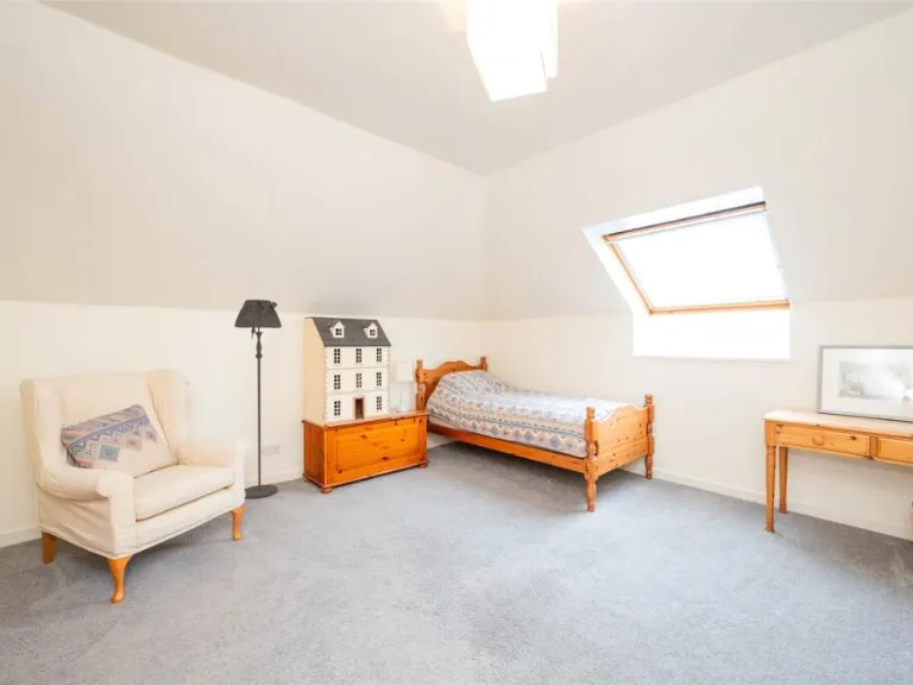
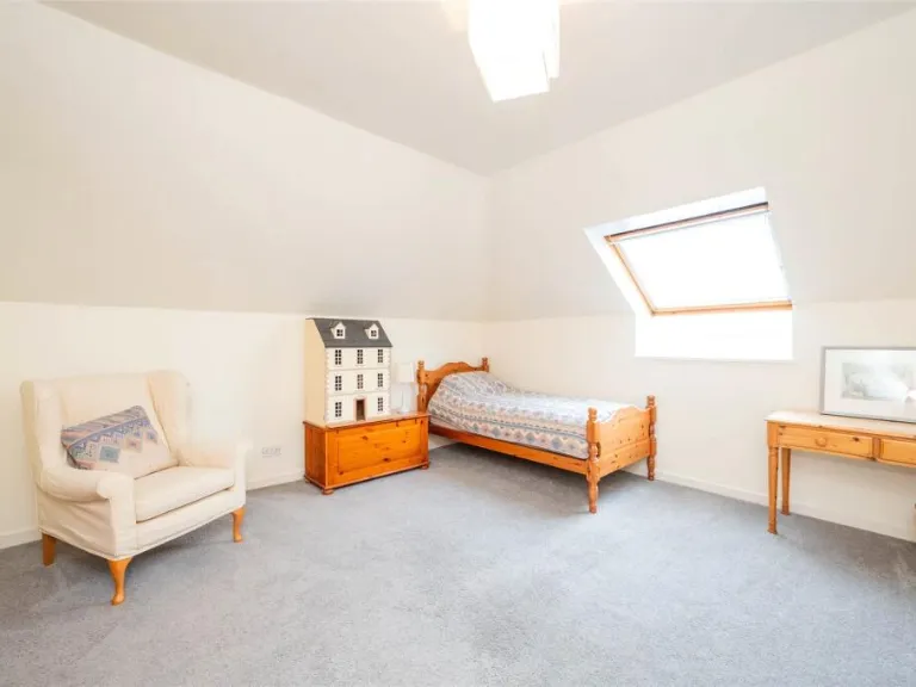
- floor lamp (258, 396)
